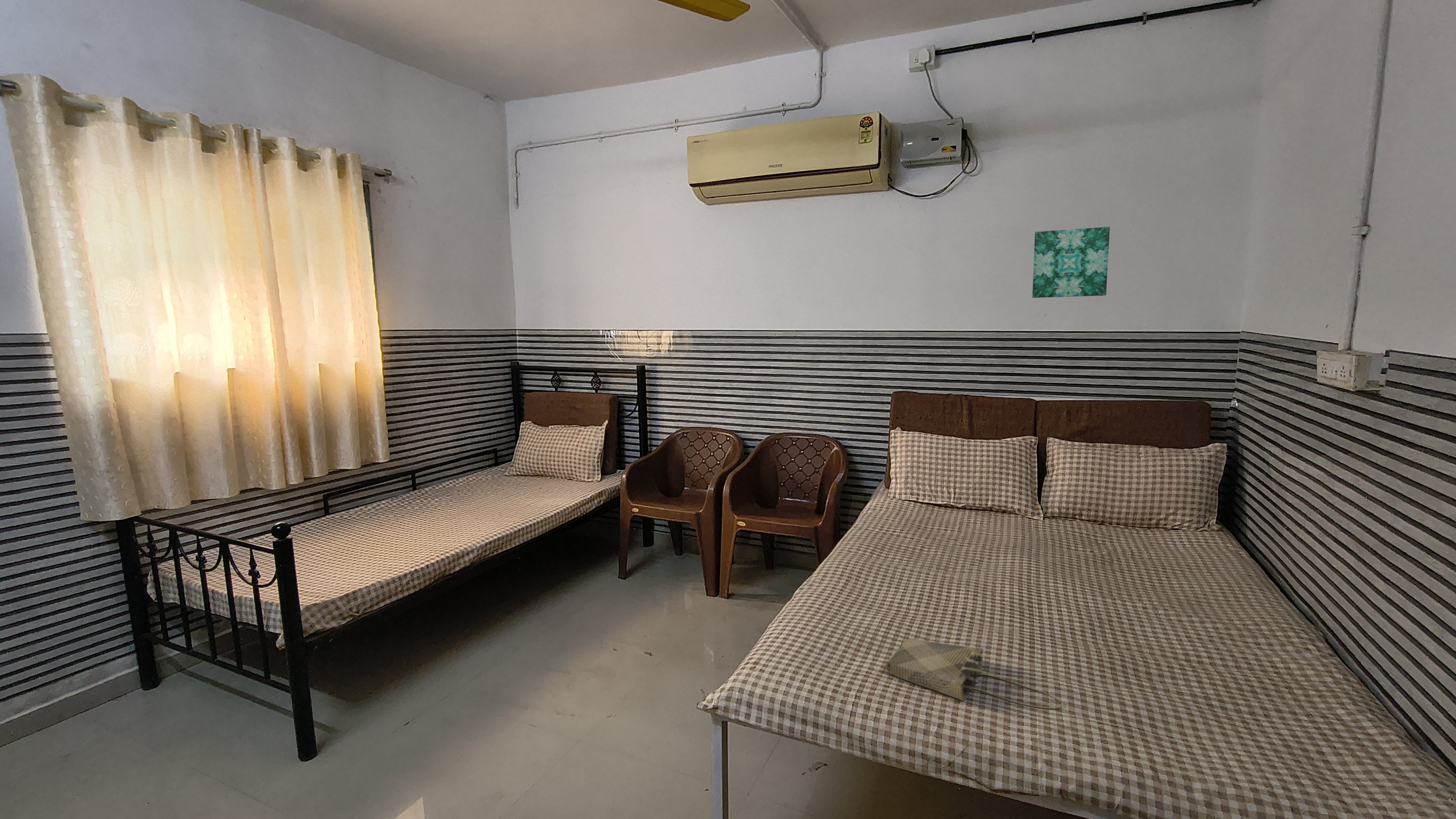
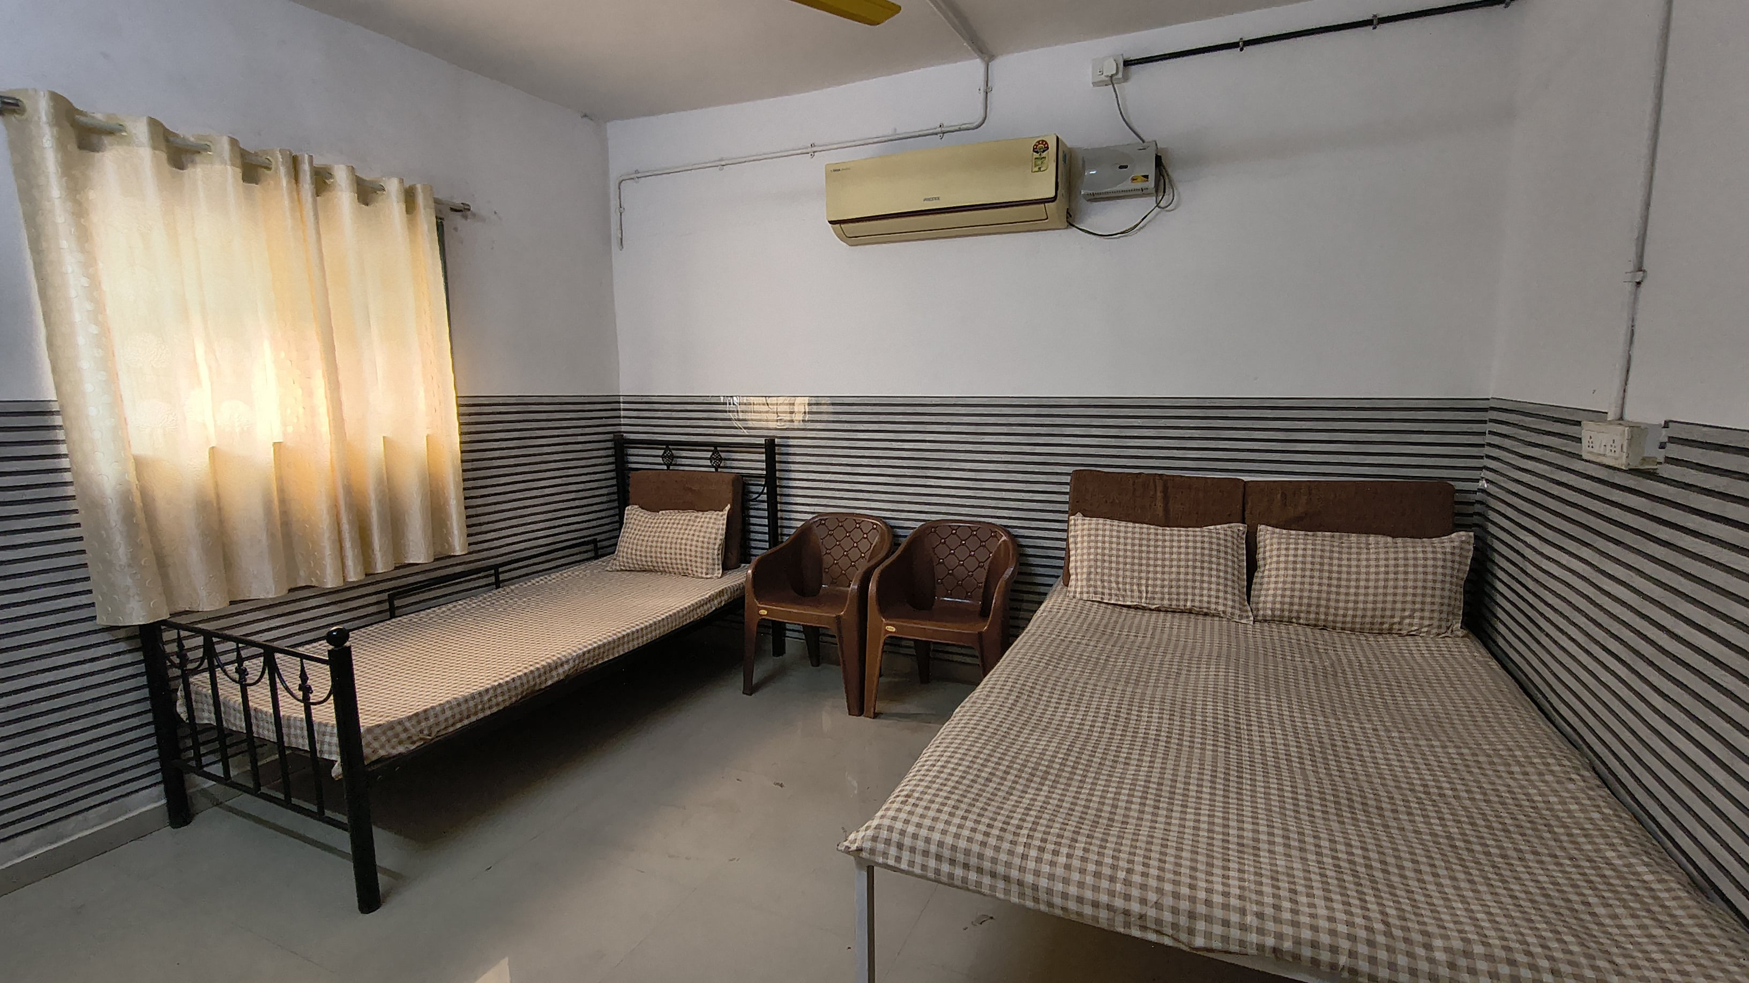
- wall art (1070, 263)
- tote bag (973, 669)
